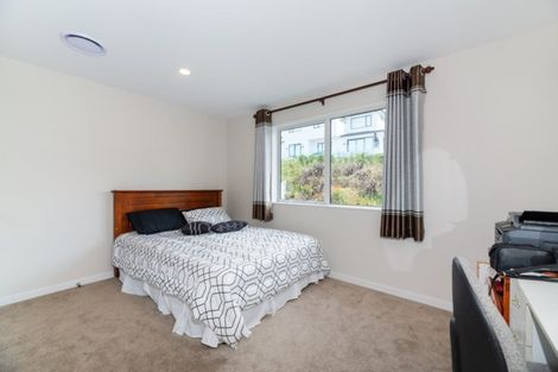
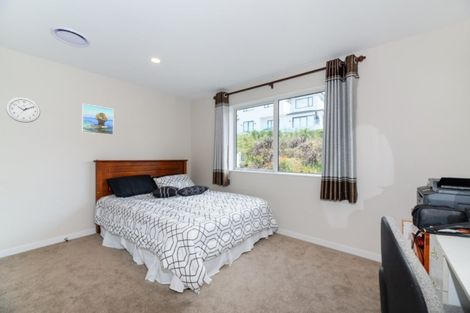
+ wall clock (23, 109)
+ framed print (98, 120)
